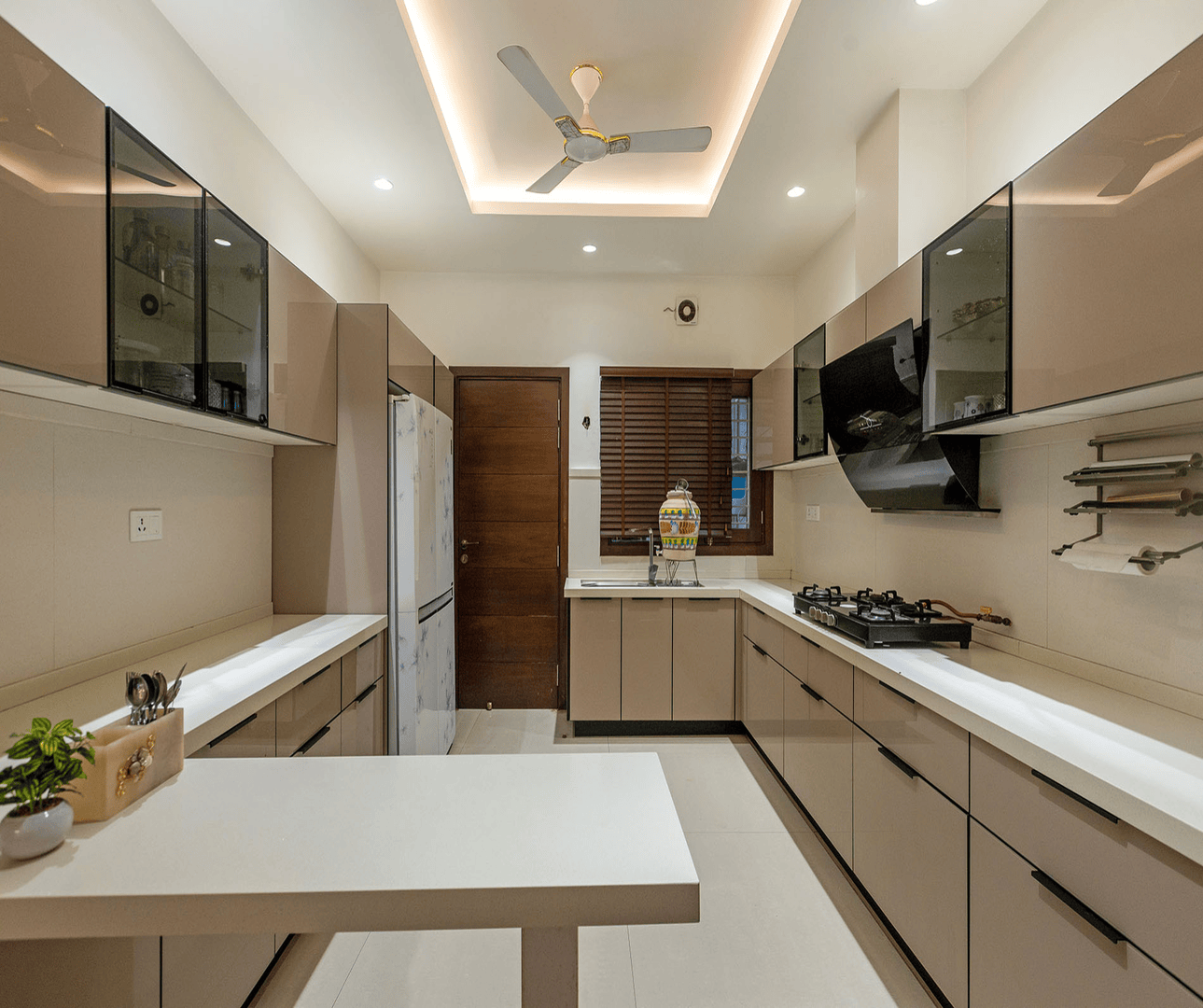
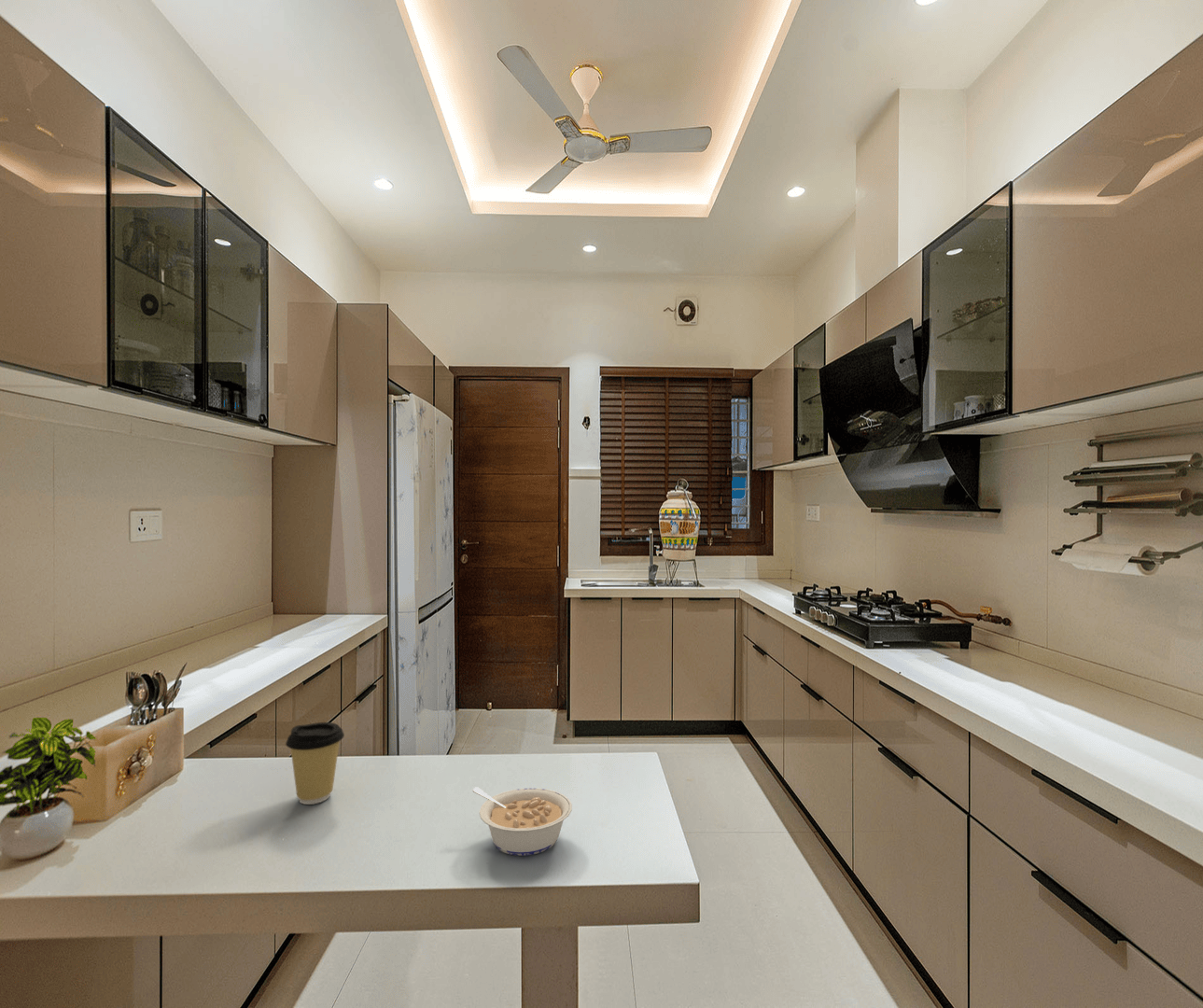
+ legume (522, 820)
+ coffee cup (315, 762)
